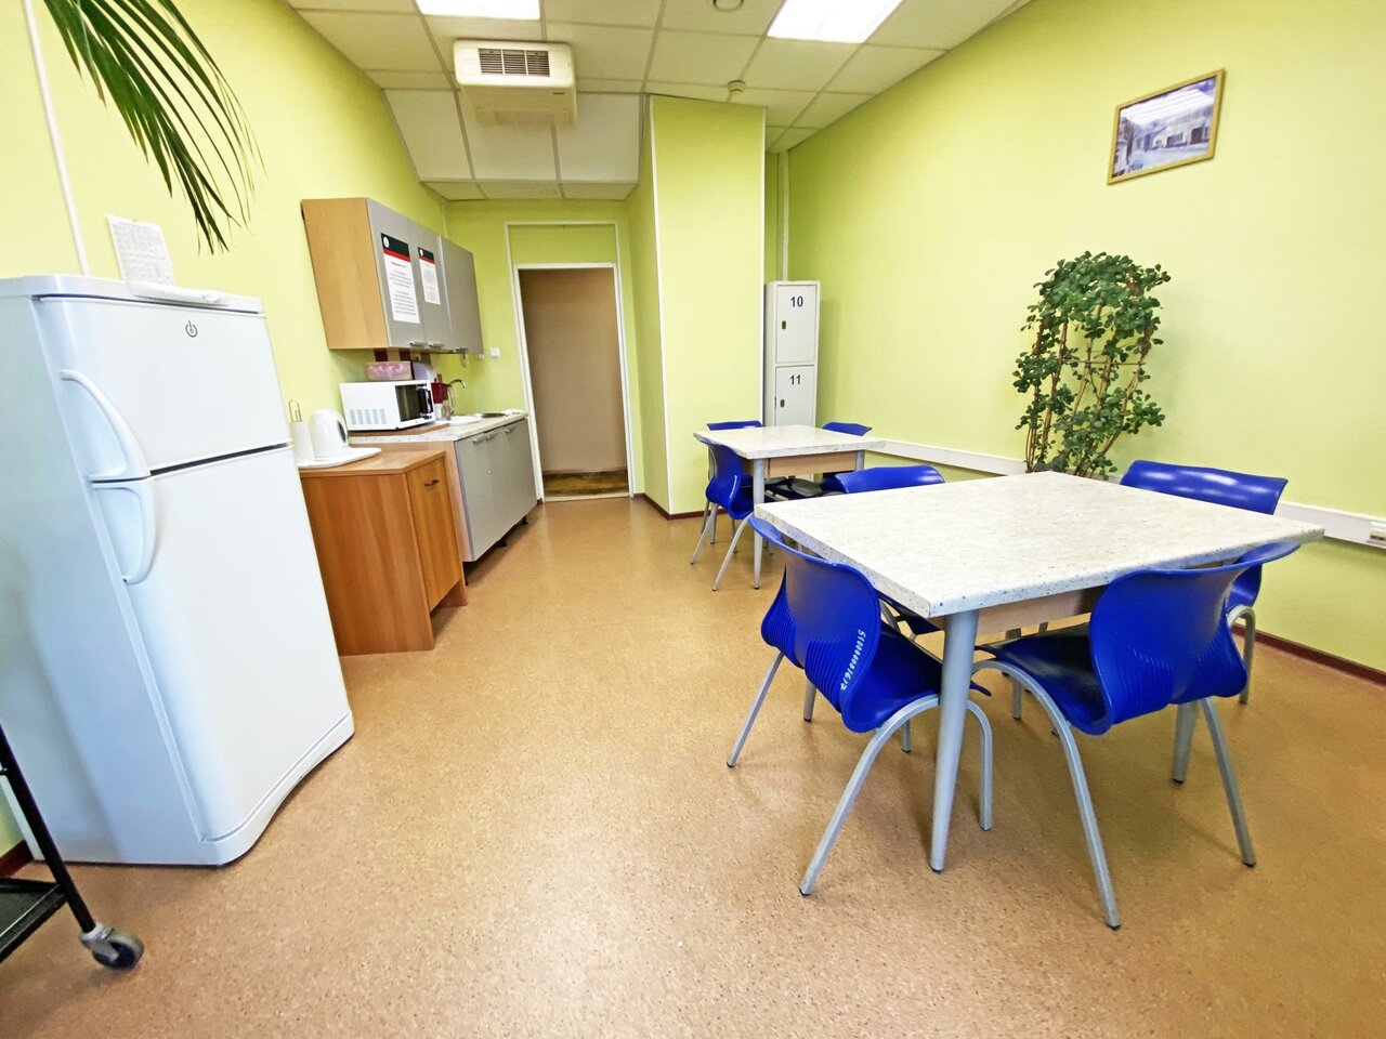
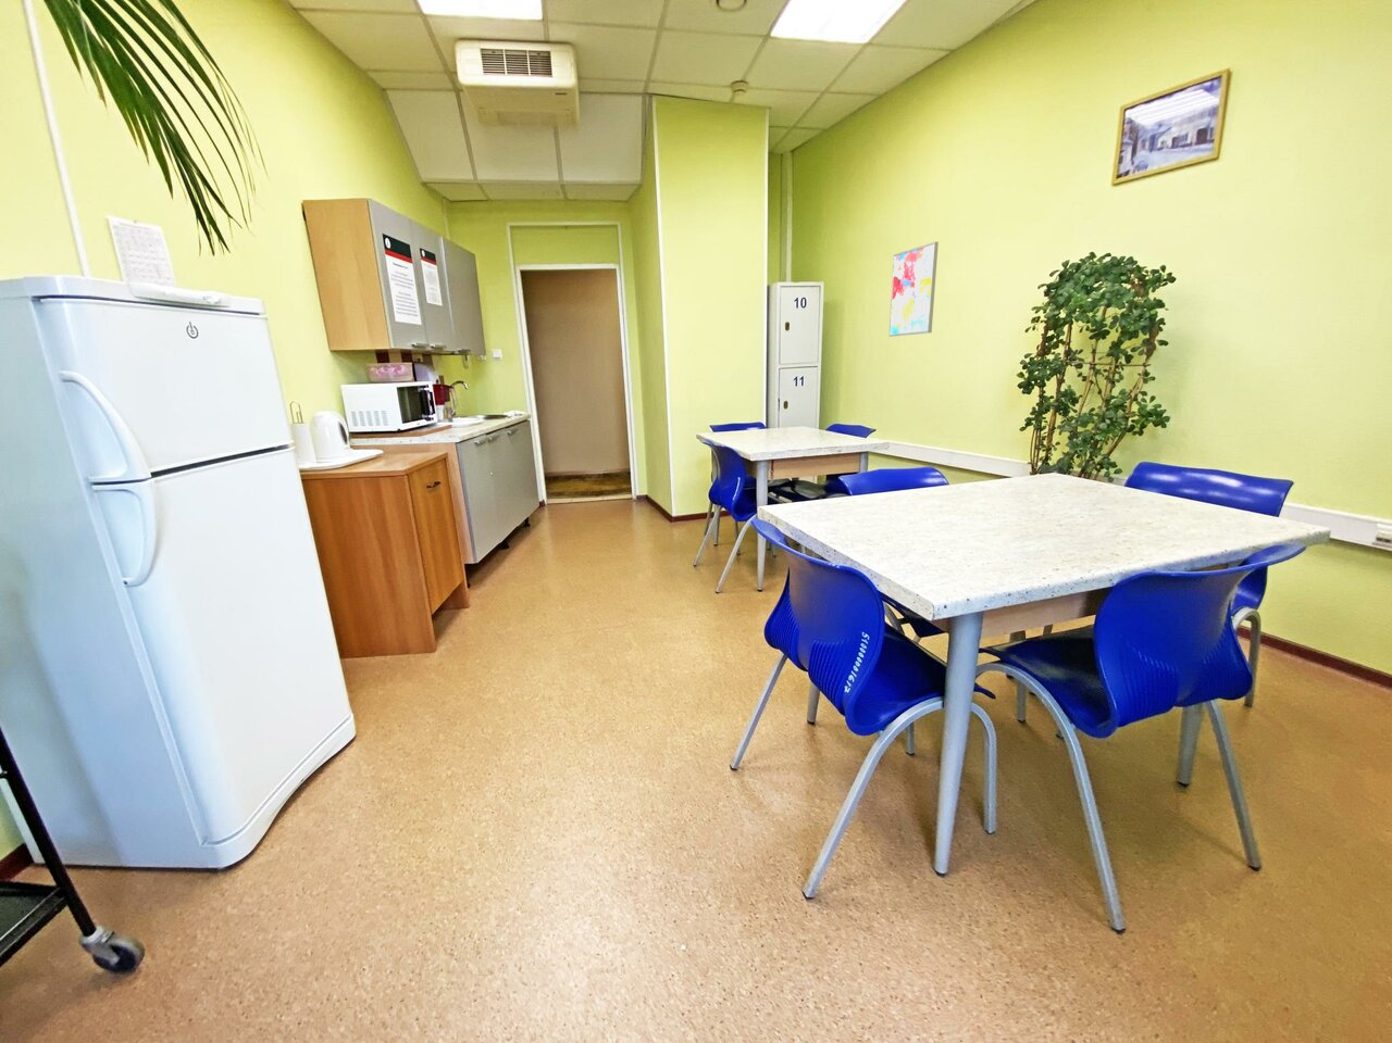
+ wall art (911, 293)
